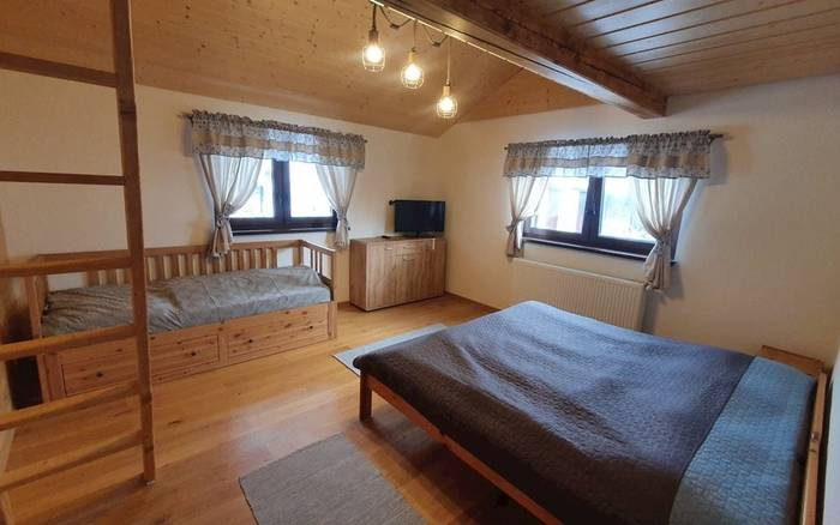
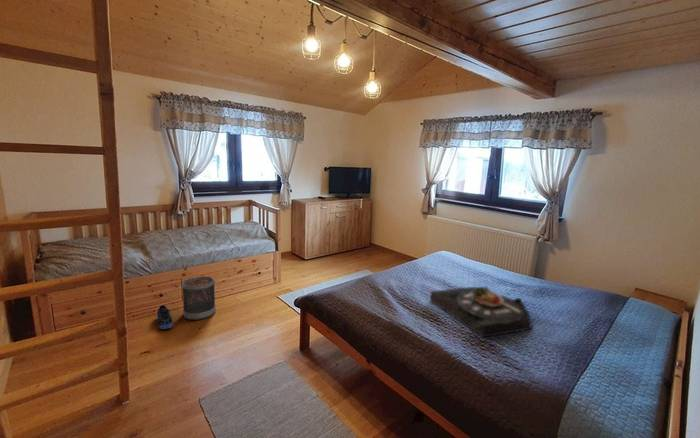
+ sneaker (164, 316)
+ serving tray (484, 300)
+ wastebasket (199, 297)
